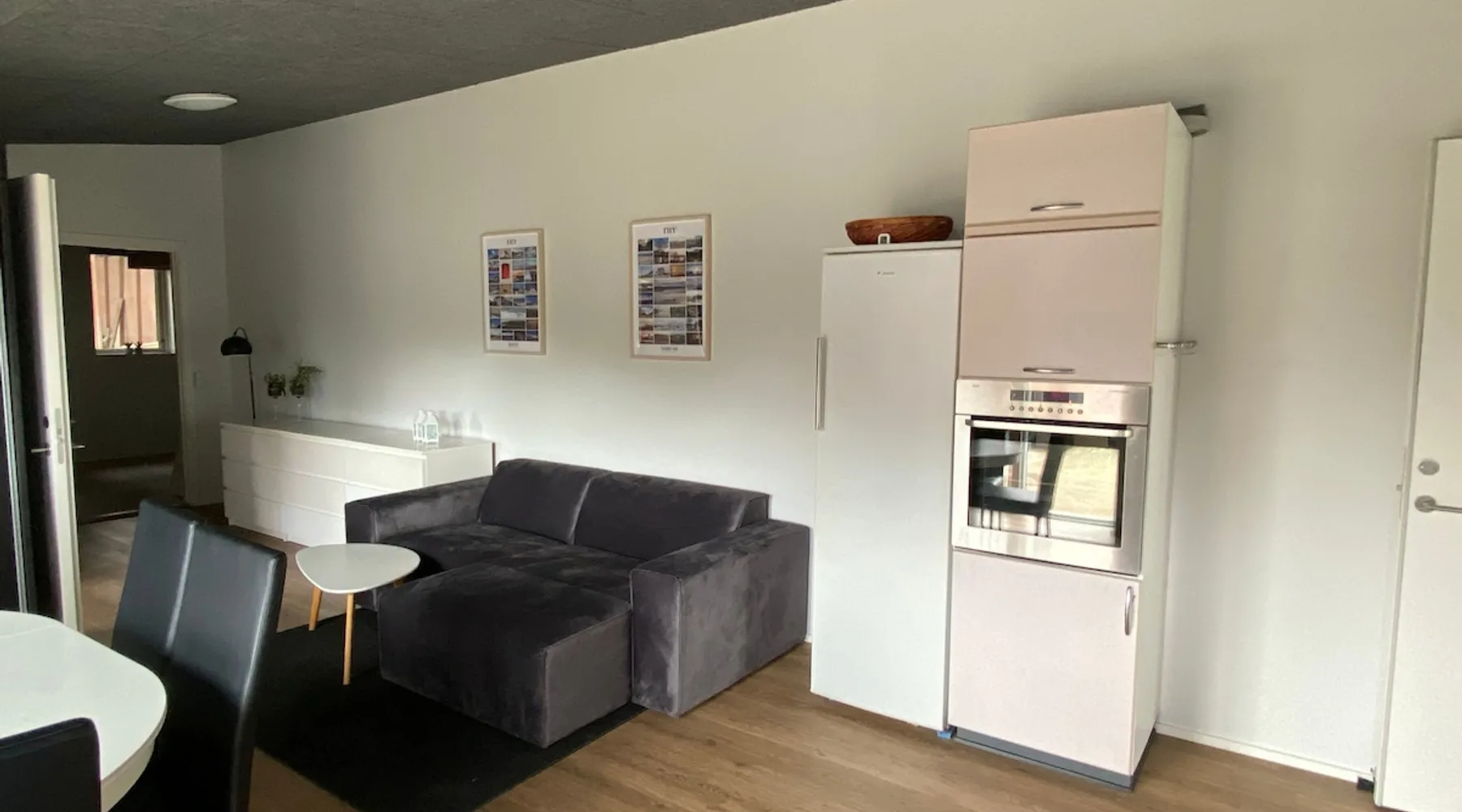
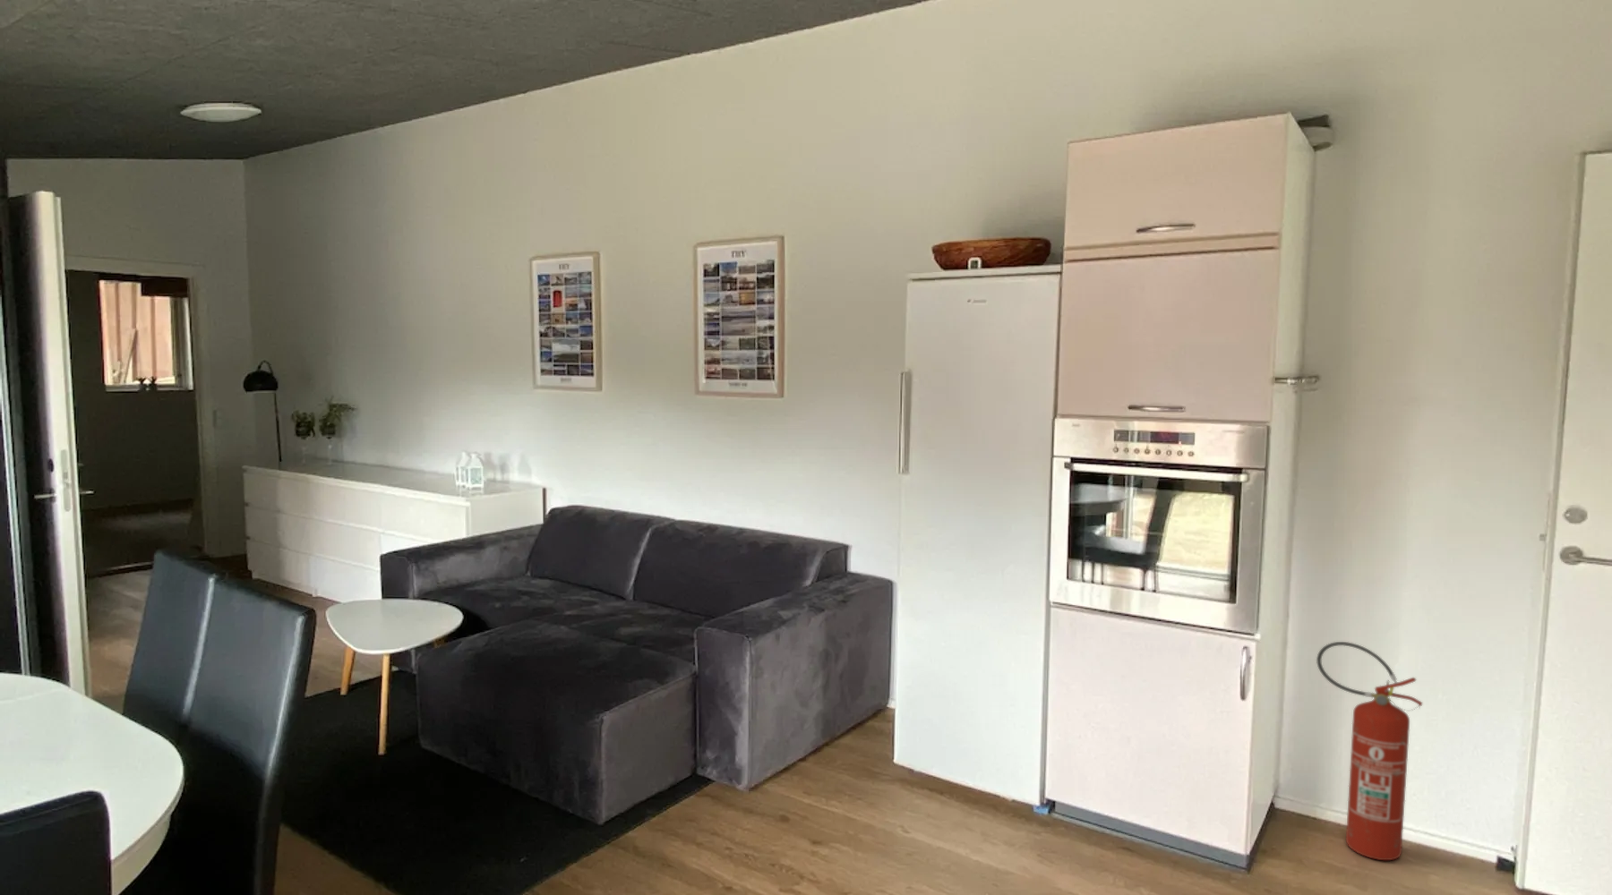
+ fire extinguisher (1364, 746)
